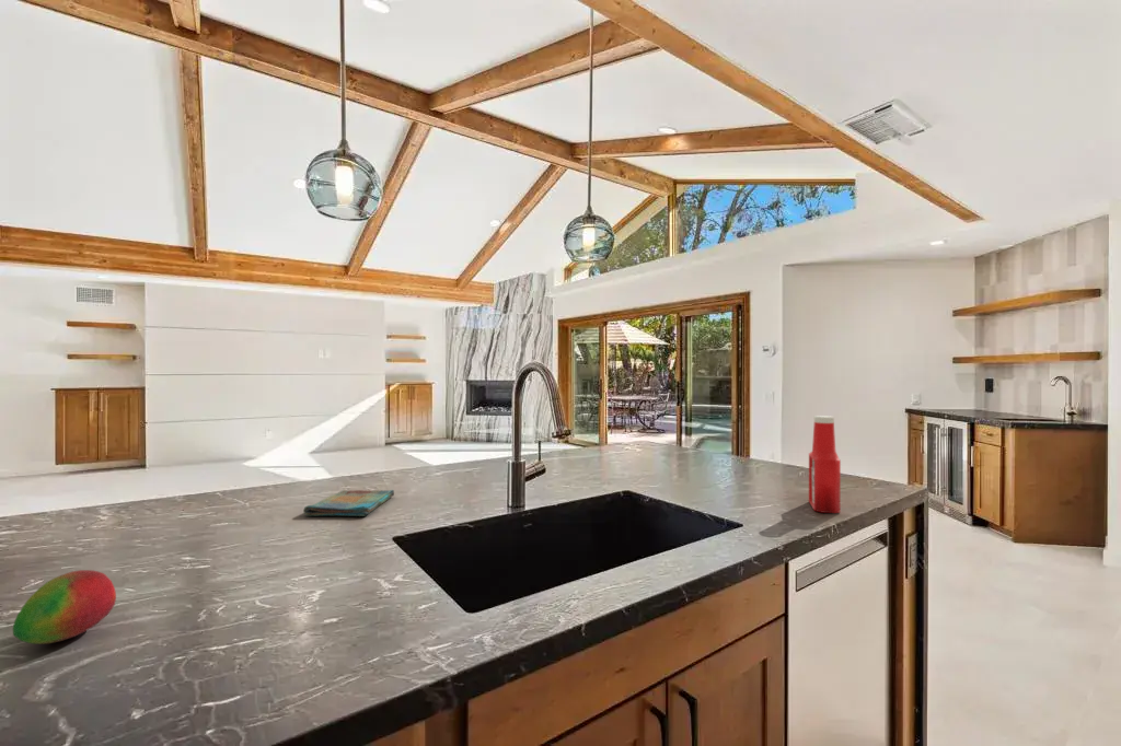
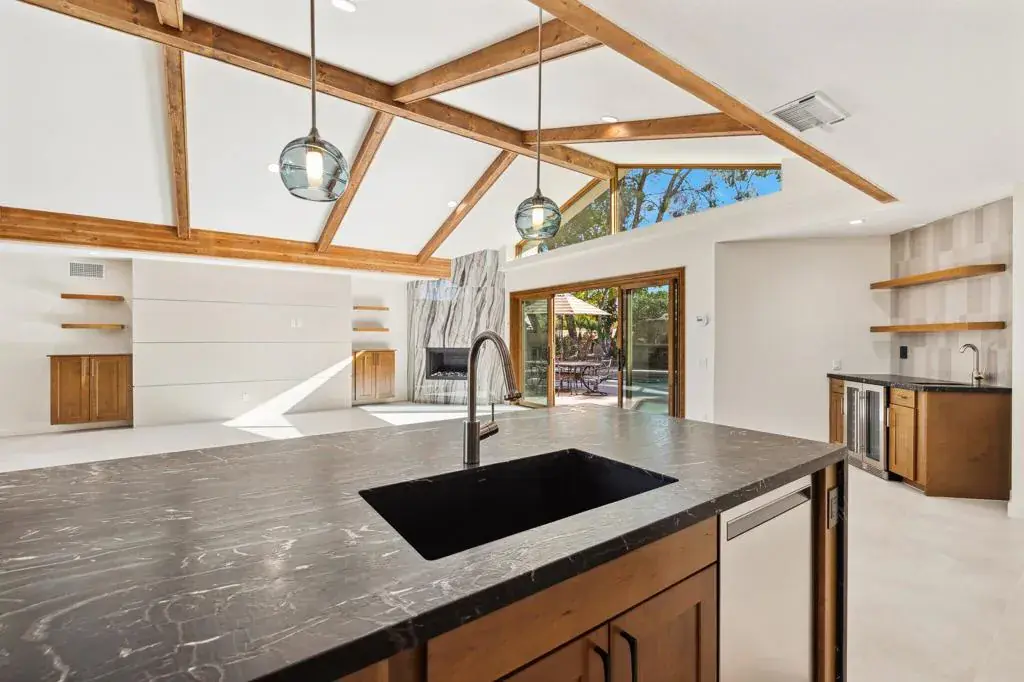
- soap bottle (823, 462)
- fruit (67, 605)
- dish towel (351, 501)
